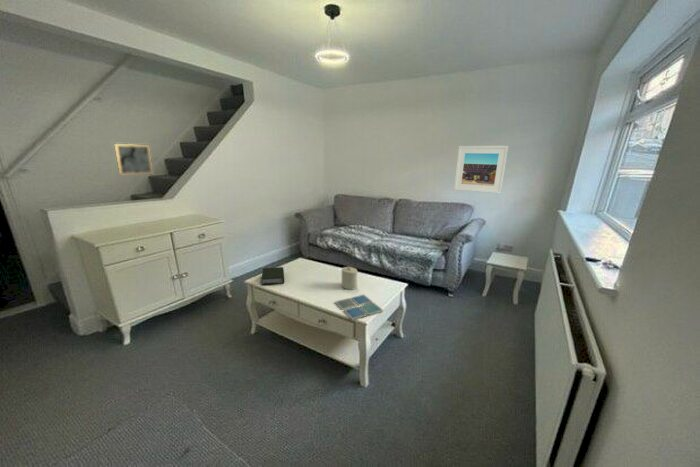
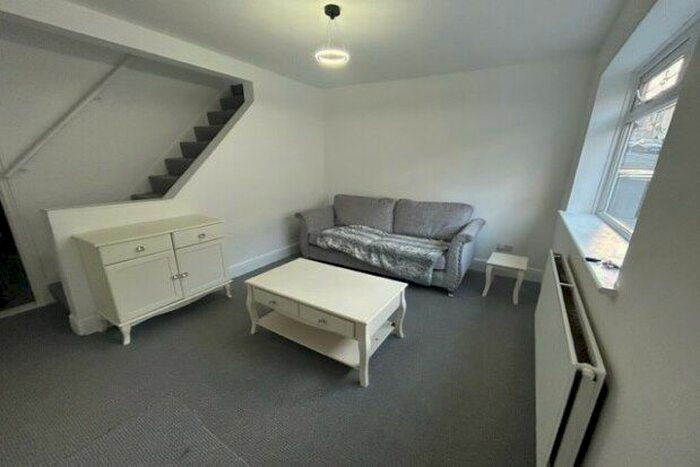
- candle (349, 276)
- book (273, 275)
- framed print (479, 169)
- drink coaster (358, 306)
- wall art (134, 159)
